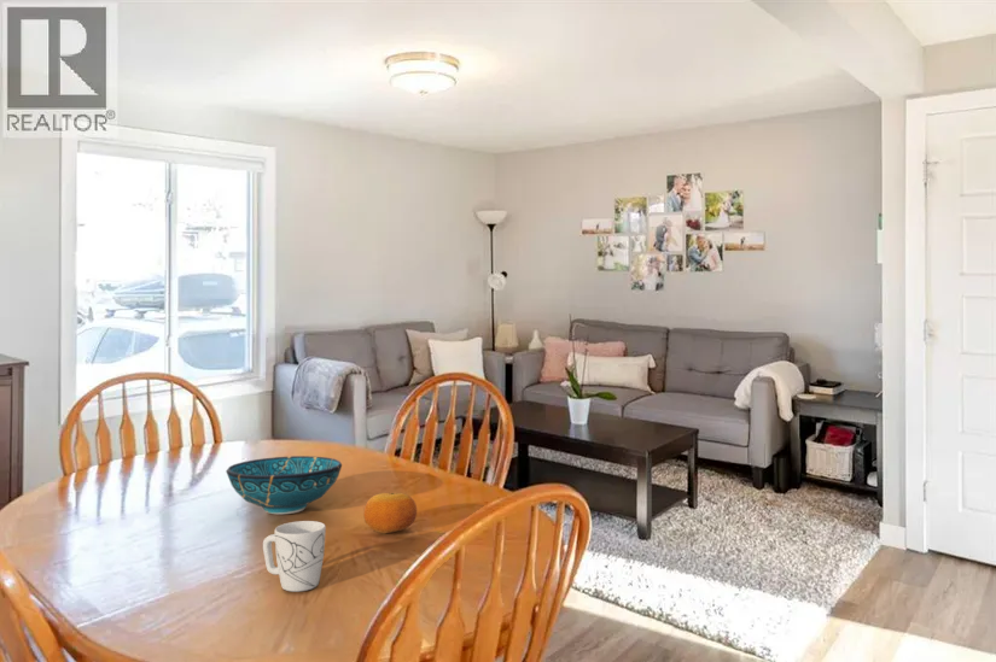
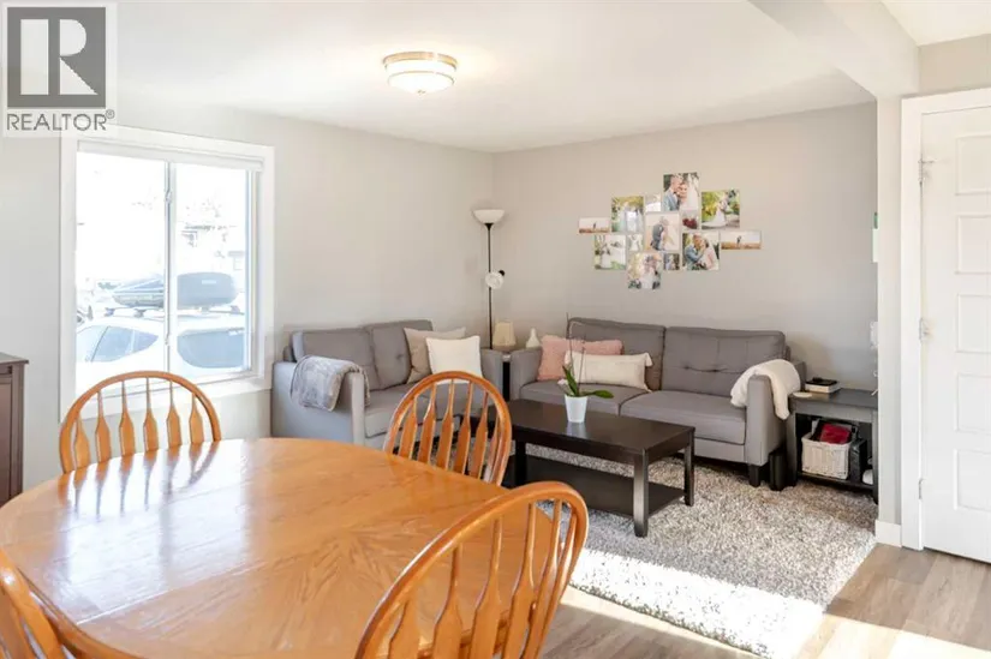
- fruit (390, 511)
- decorative bowl (285, 487)
- mug (292, 555)
